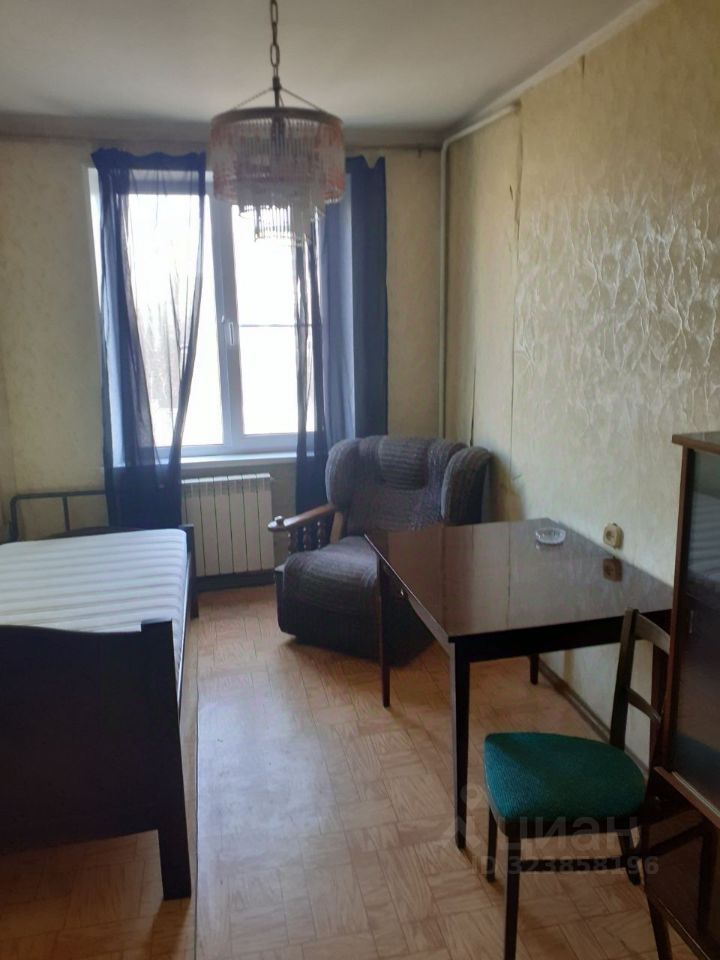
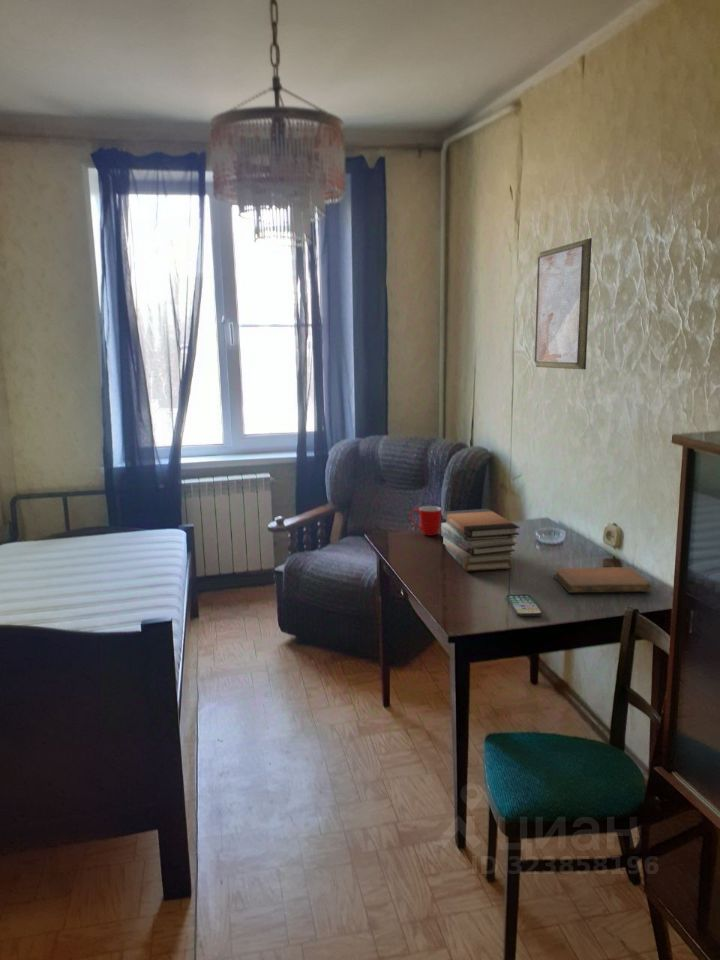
+ mug (425, 521)
+ wall art (559, 307)
+ smartphone (523, 604)
+ book stack (477, 538)
+ notebook (600, 579)
